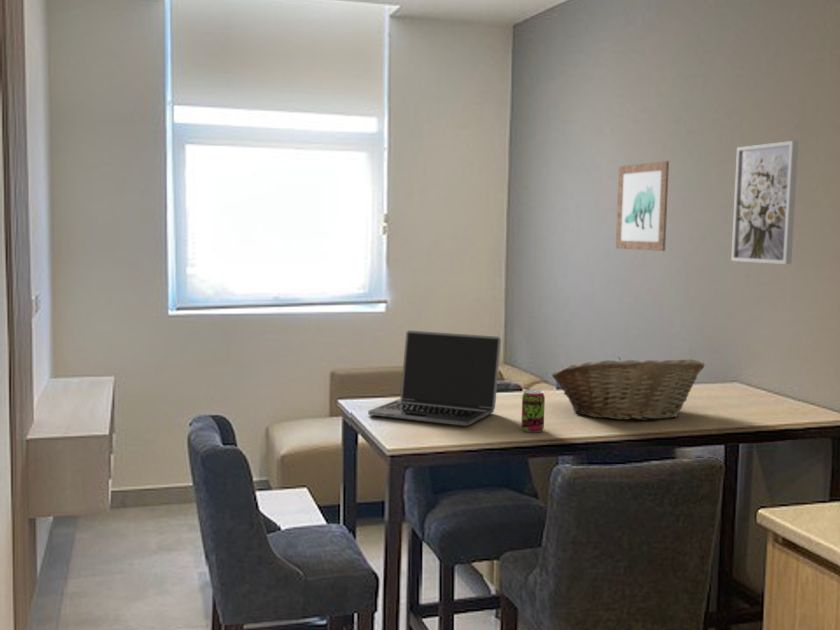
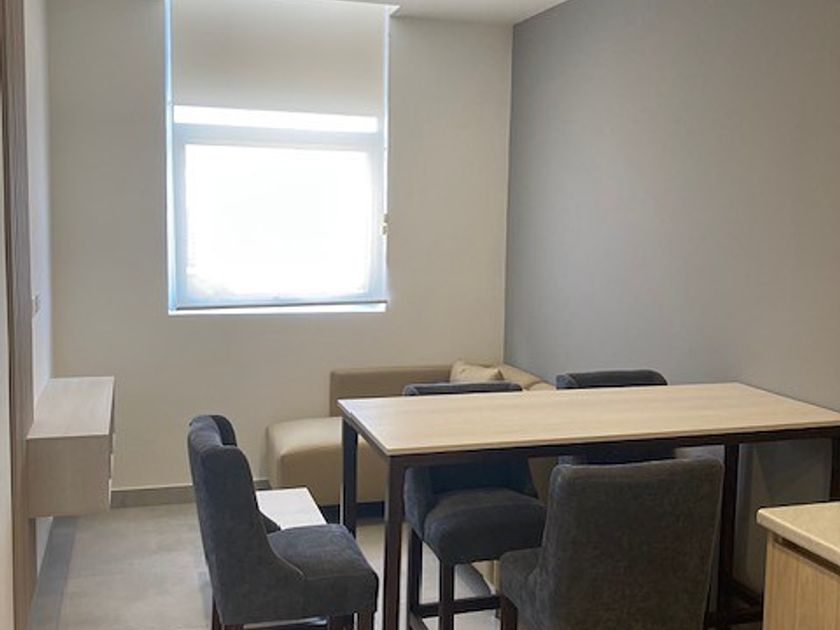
- wall art (641, 207)
- fruit basket (627, 382)
- beverage can (533, 410)
- wall art (763, 203)
- laptop (435, 375)
